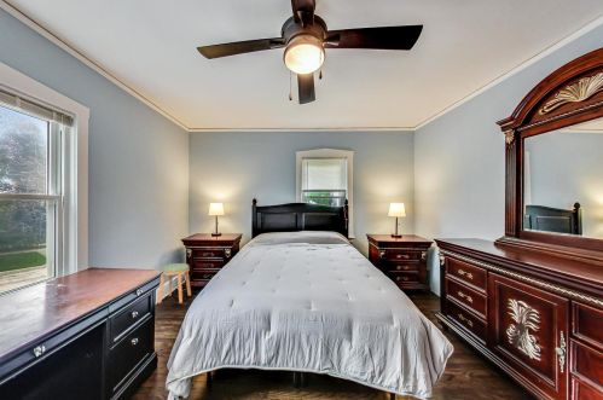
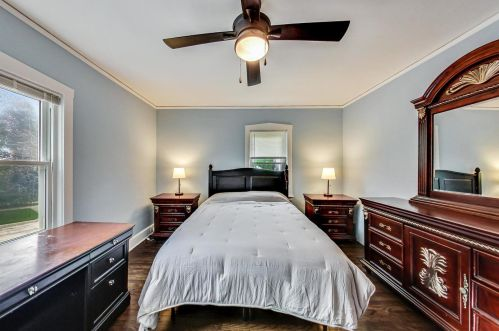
- stool (172, 280)
